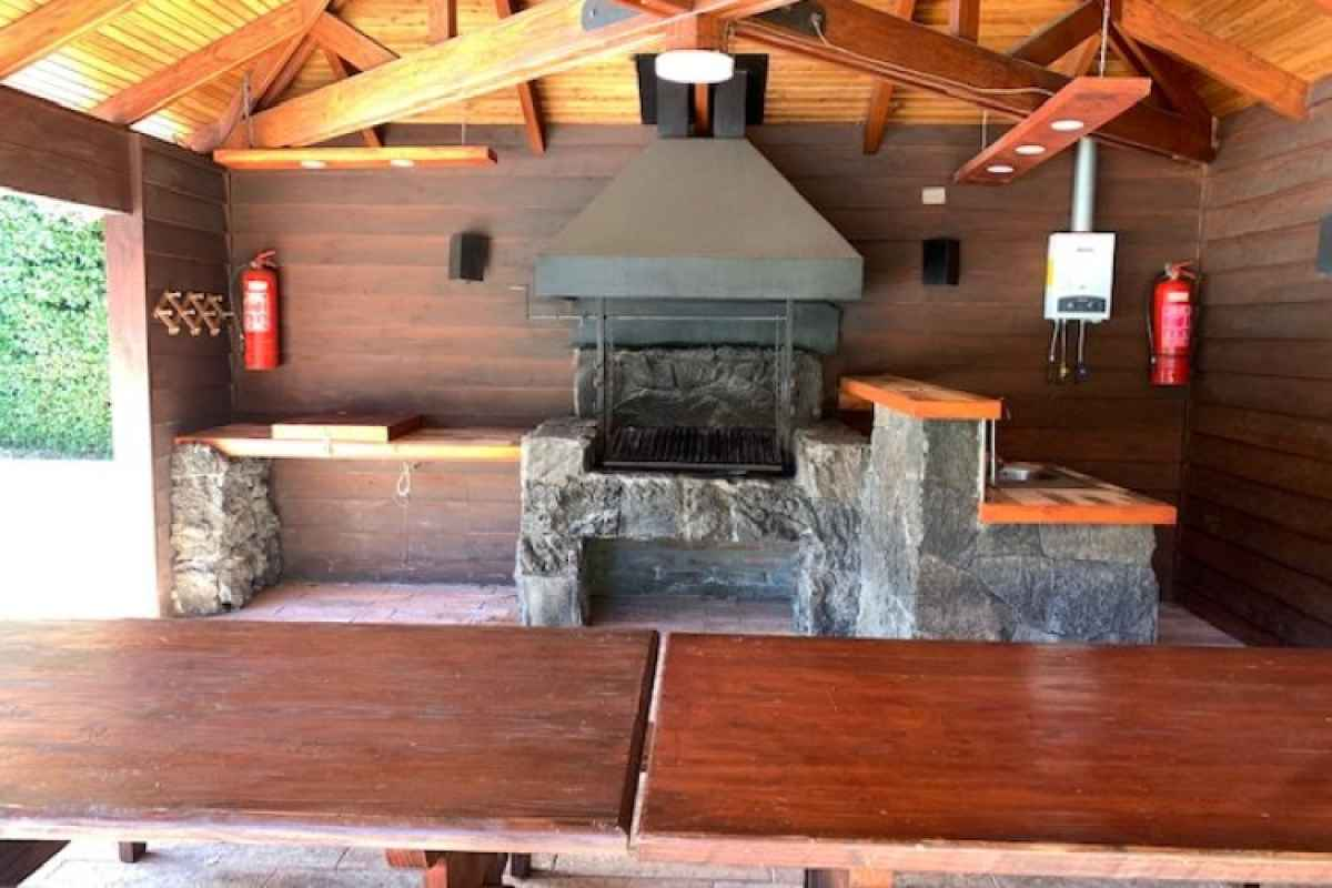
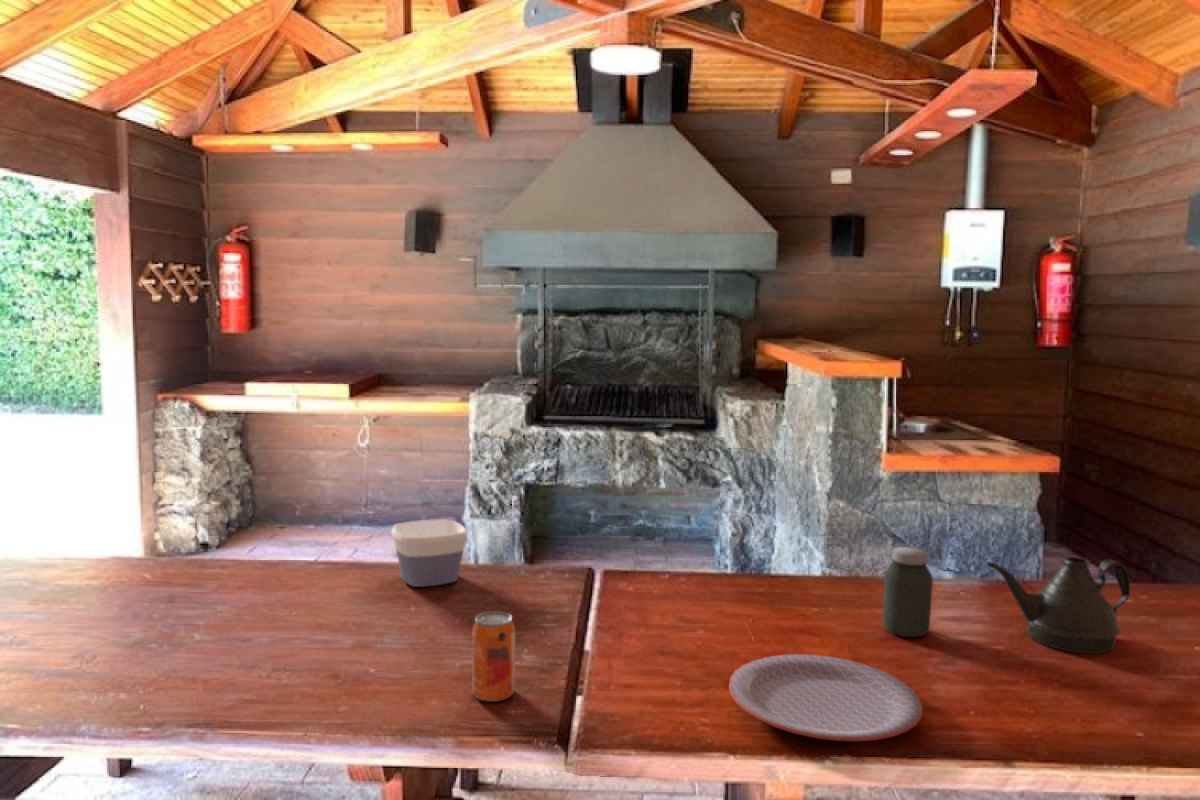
+ beverage can (493, 655)
+ plate (822, 698)
+ teapot (1054, 598)
+ jar (907, 591)
+ bowl (429, 553)
